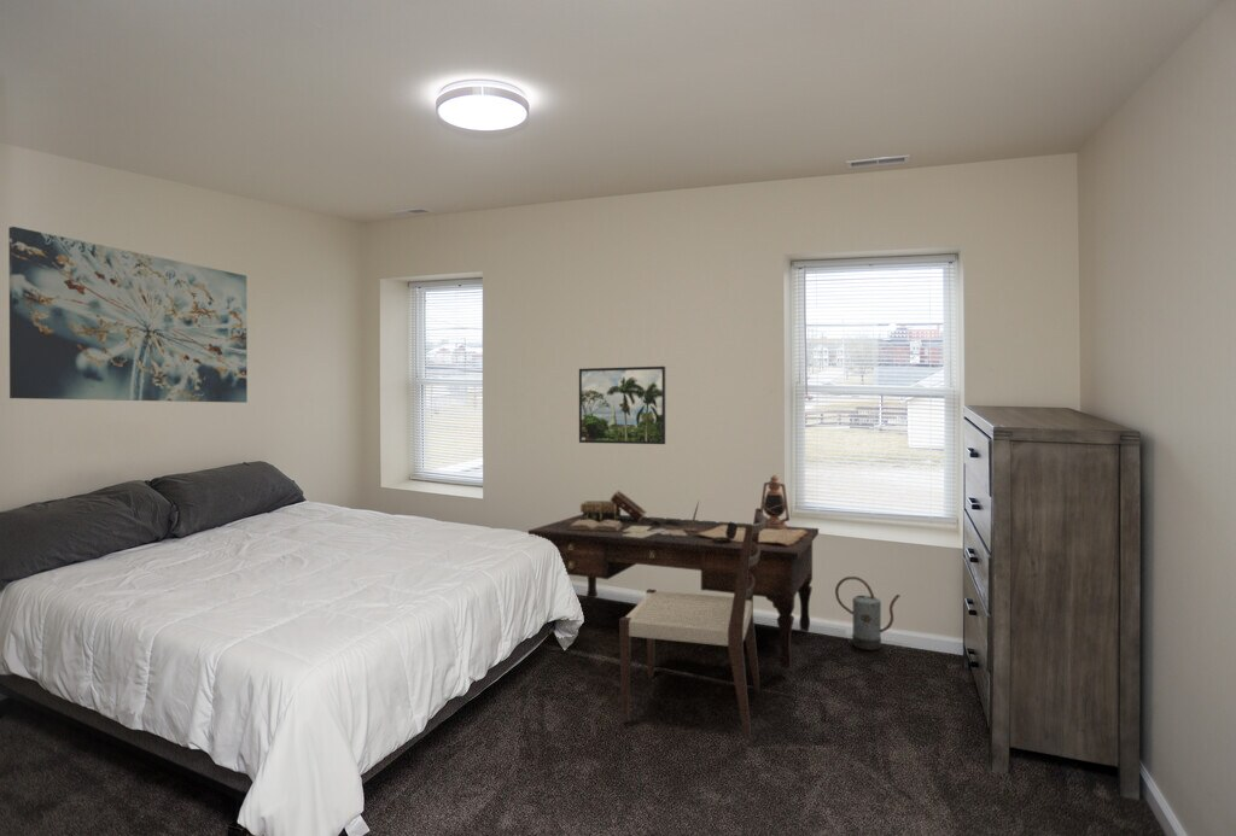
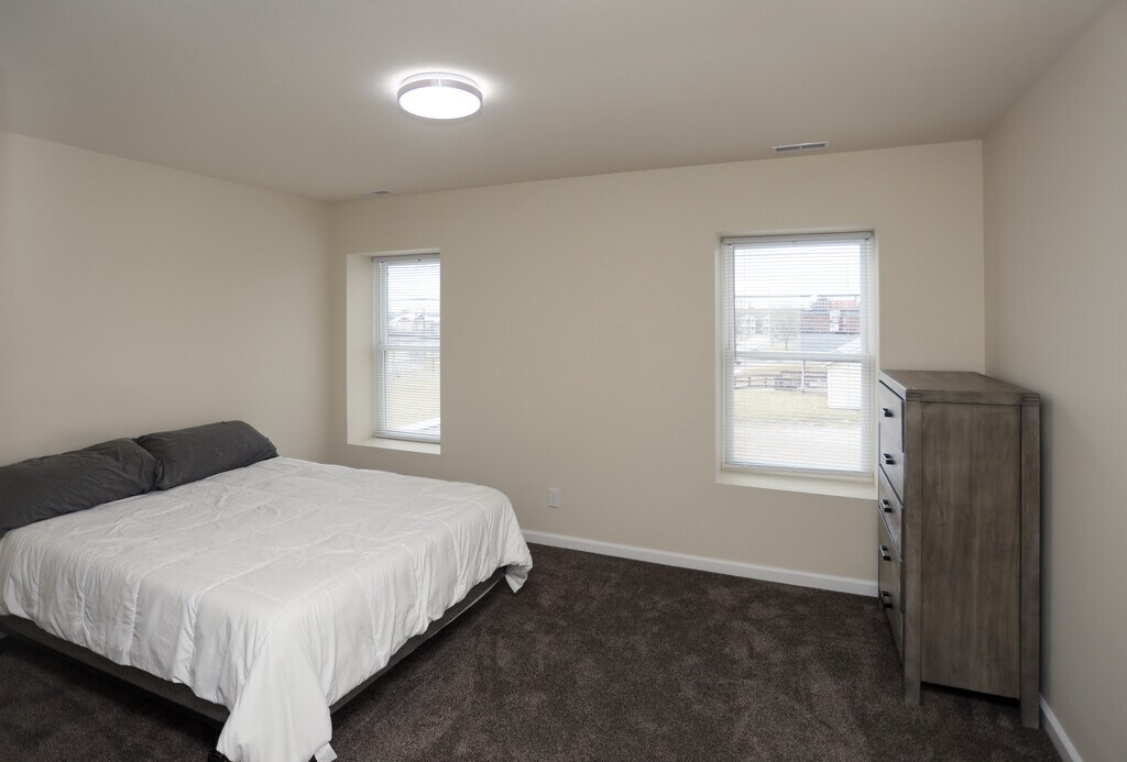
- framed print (620, 405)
- watering can (867, 610)
- chair (698, 609)
- desk (674, 553)
- wall art (145, 327)
